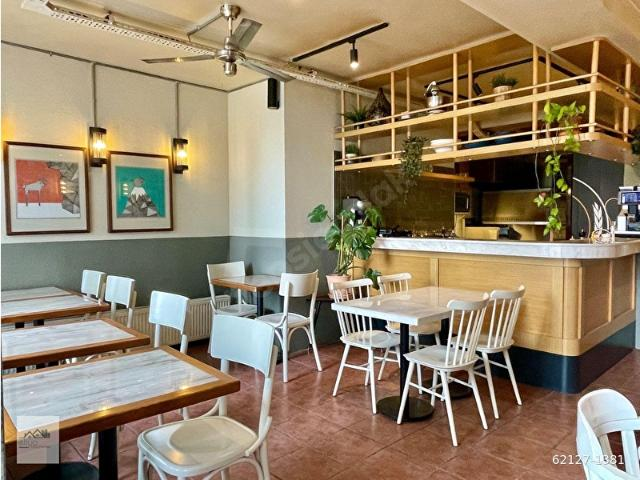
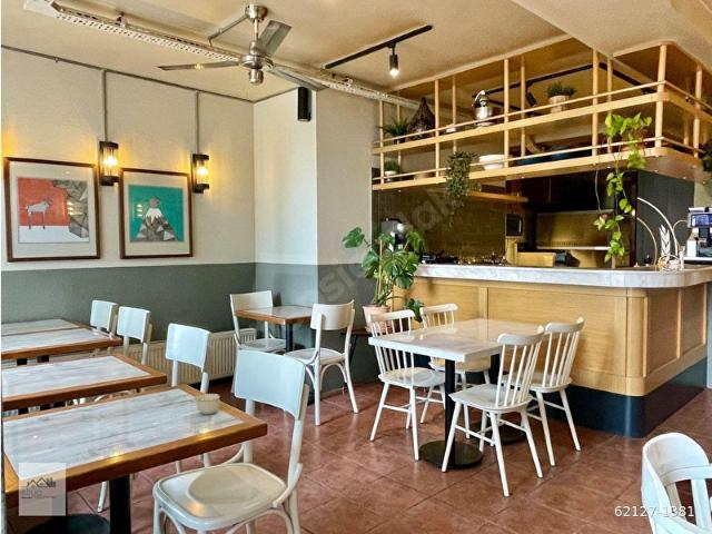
+ cup (206, 404)
